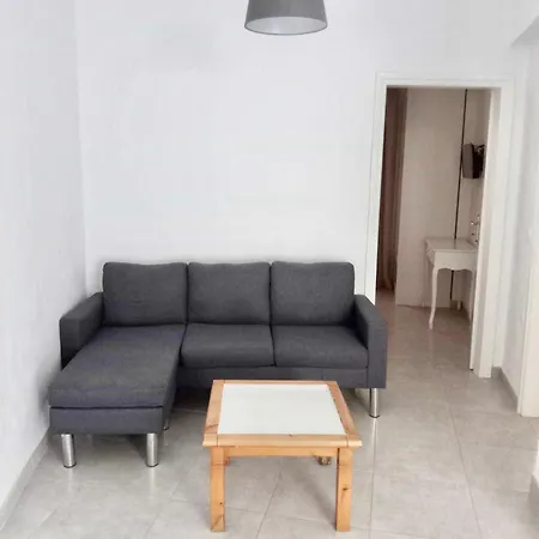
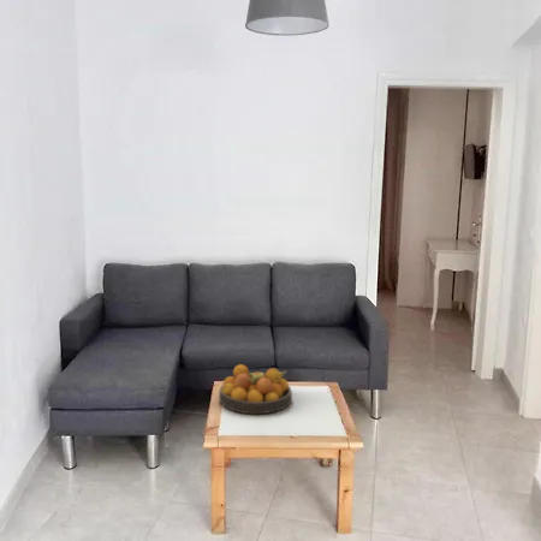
+ fruit bowl (255, 385)
